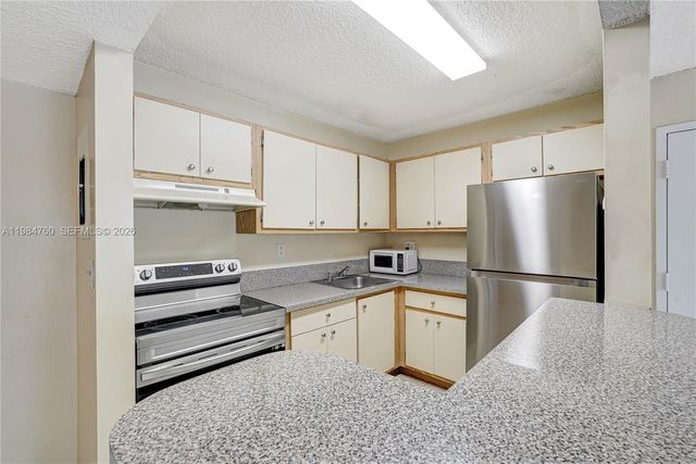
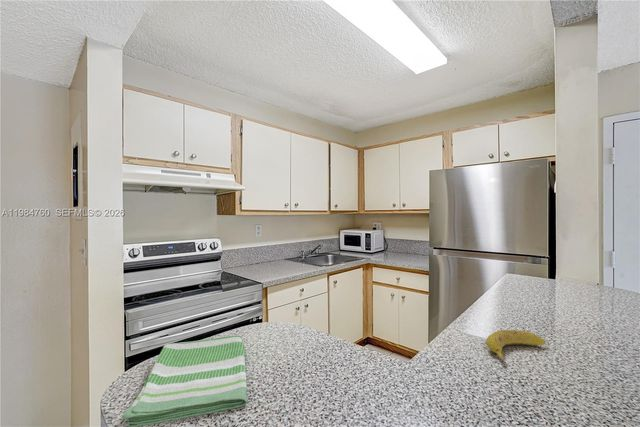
+ dish towel (197, 369)
+ banana (515, 343)
